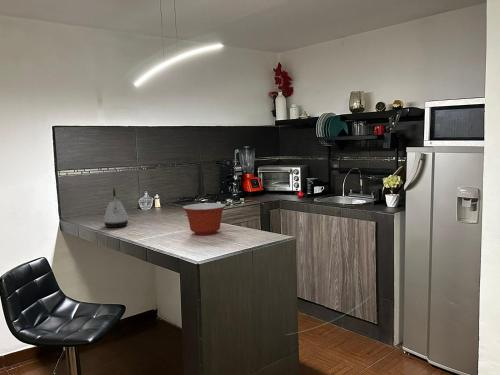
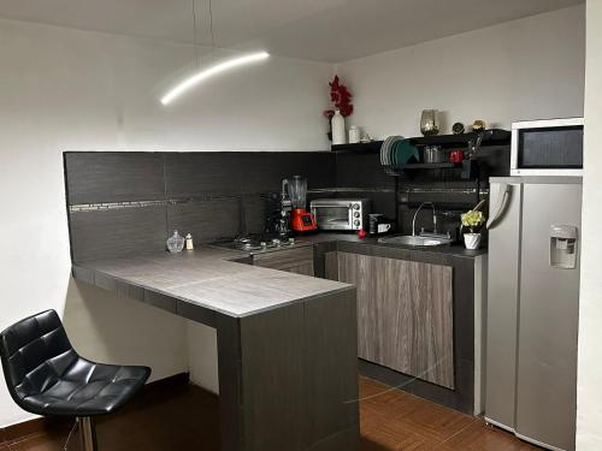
- mixing bowl (204, 219)
- kettle (115, 207)
